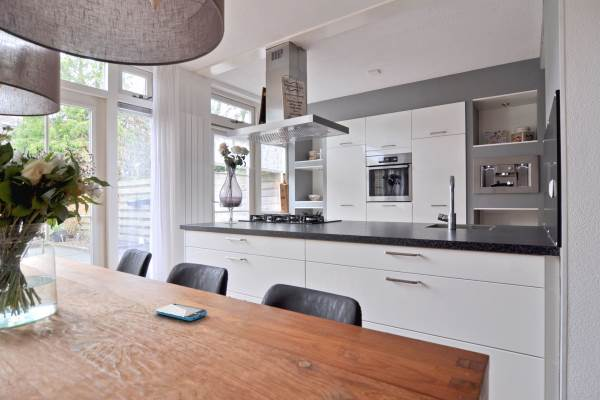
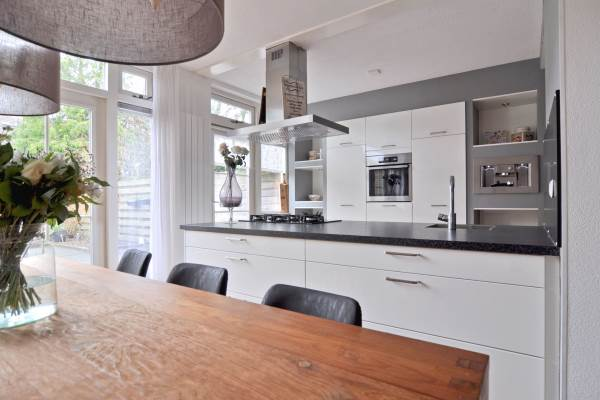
- smartphone (181, 312)
